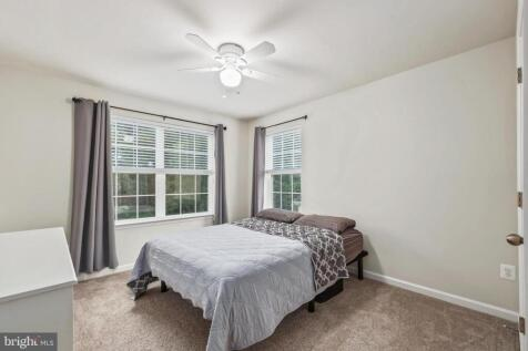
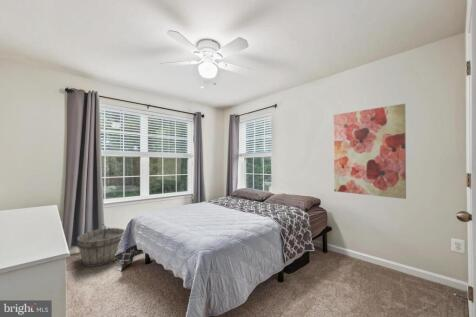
+ wall art (366, 152)
+ wooden bucket (102, 241)
